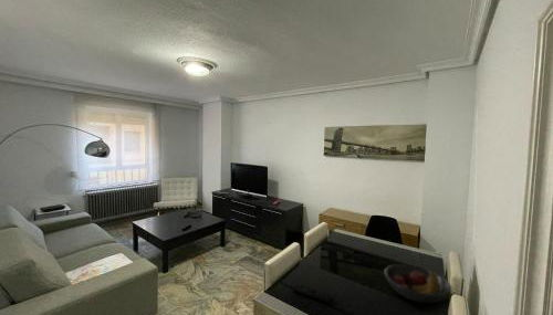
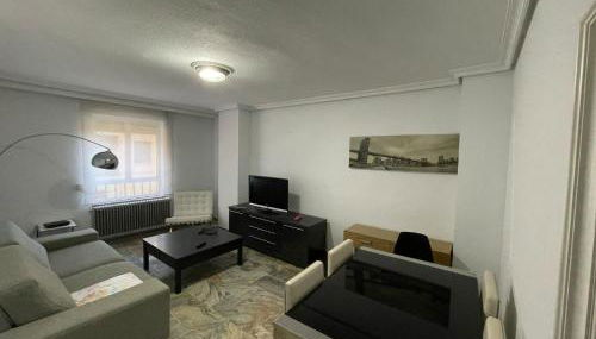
- fruit bowl (415, 283)
- remote control (311, 292)
